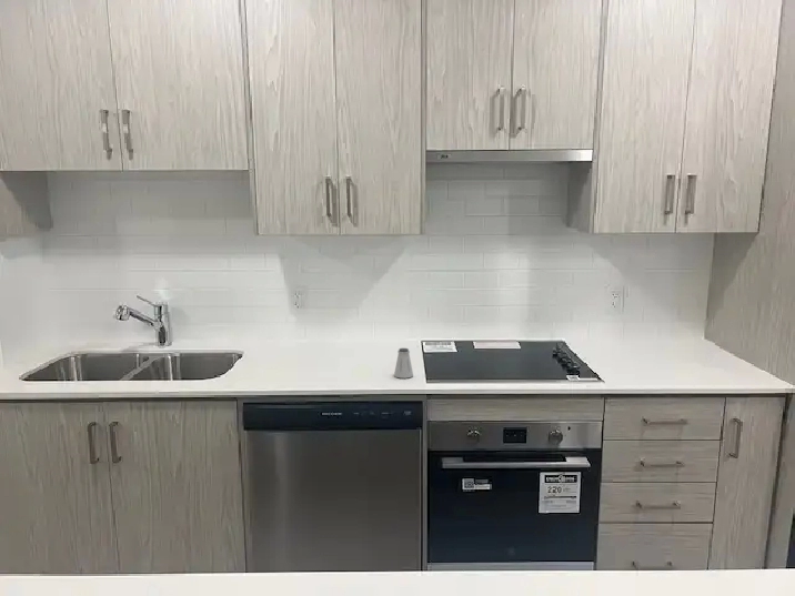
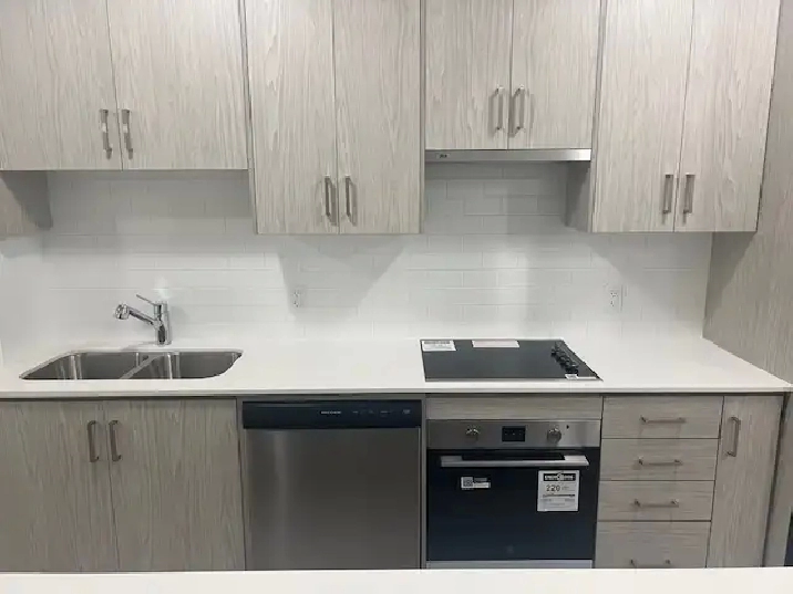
- saltshaker (403, 362)
